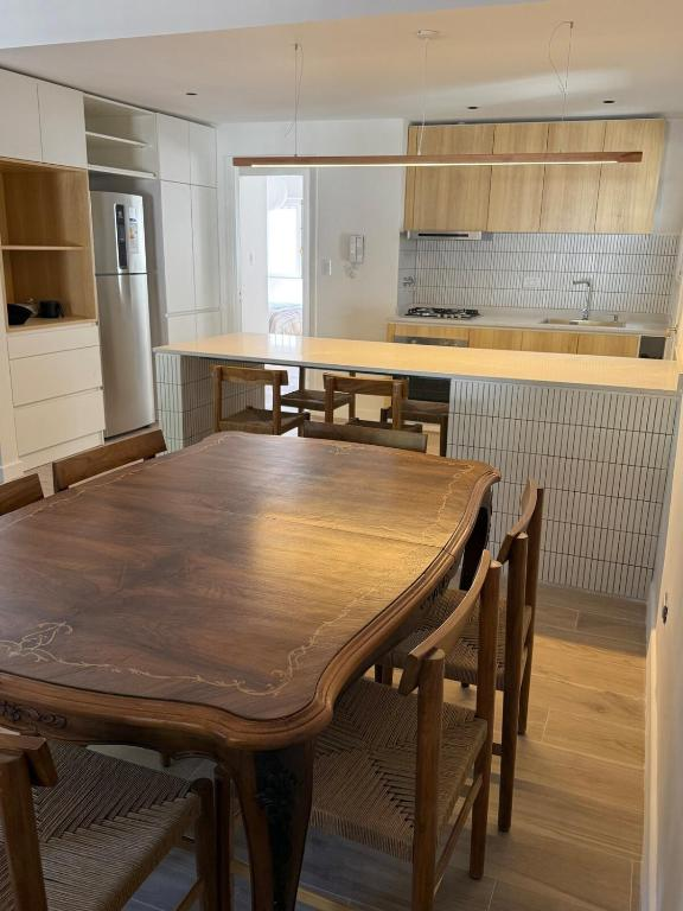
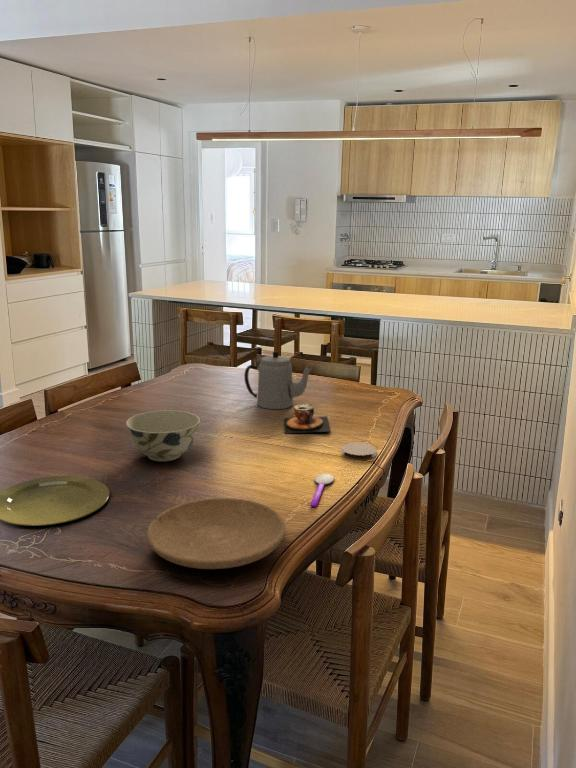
+ coaster (358, 451)
+ bowl (163, 438)
+ spoon (320, 487)
+ plate (51, 499)
+ teapot (277, 378)
+ plate (217, 536)
+ teacup (306, 416)
